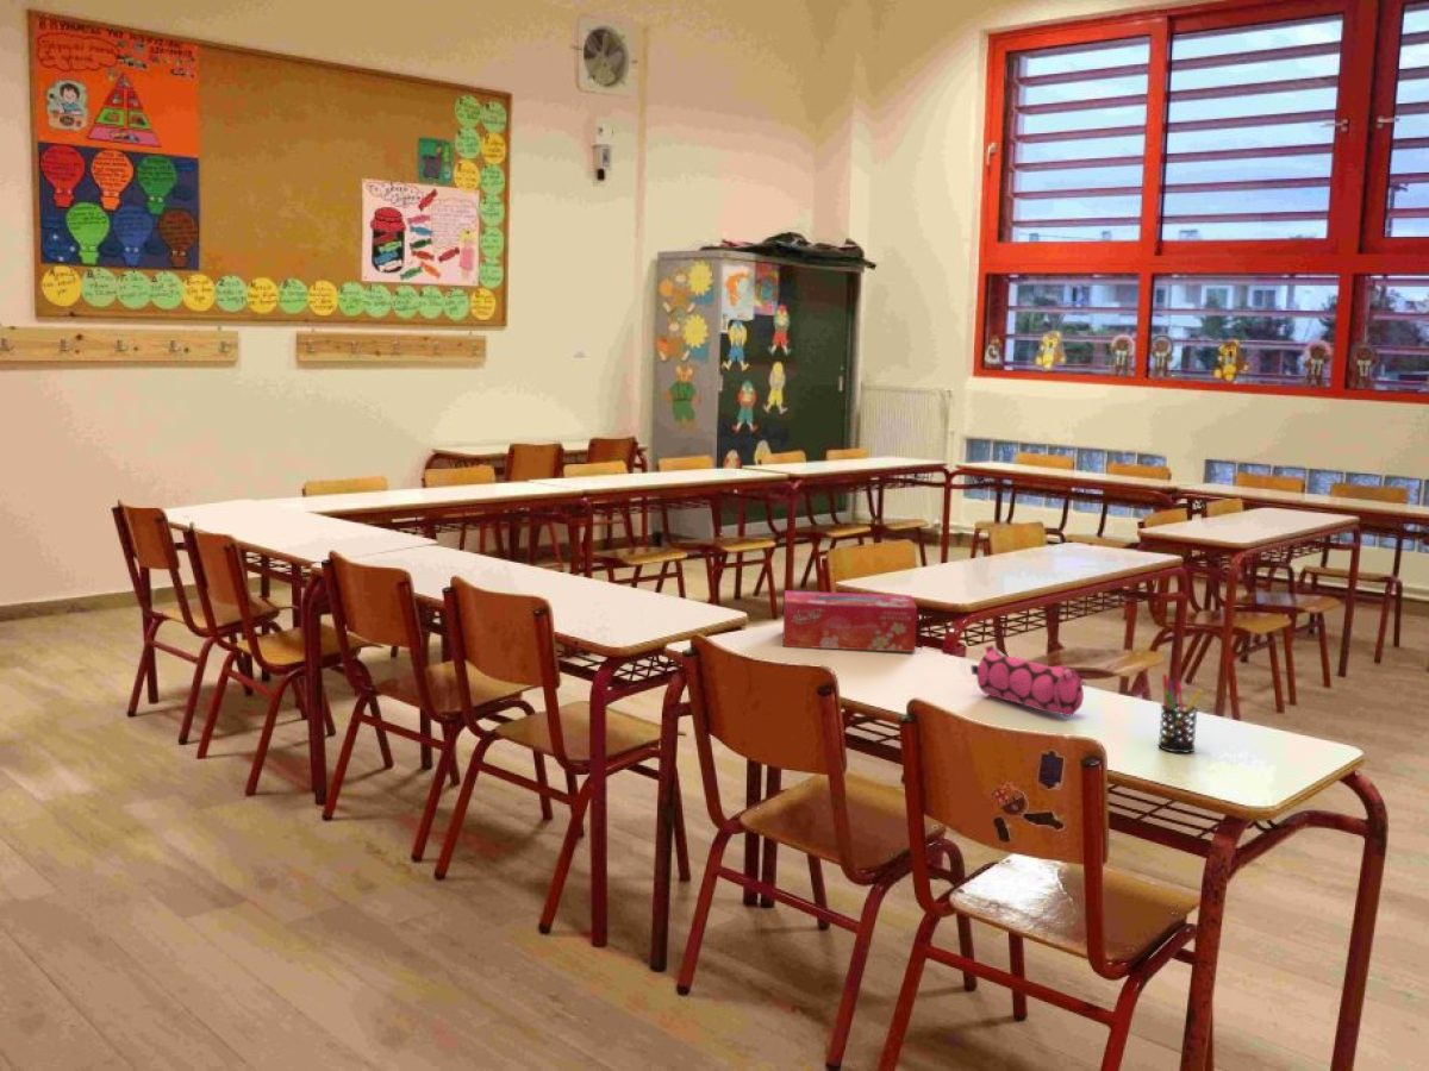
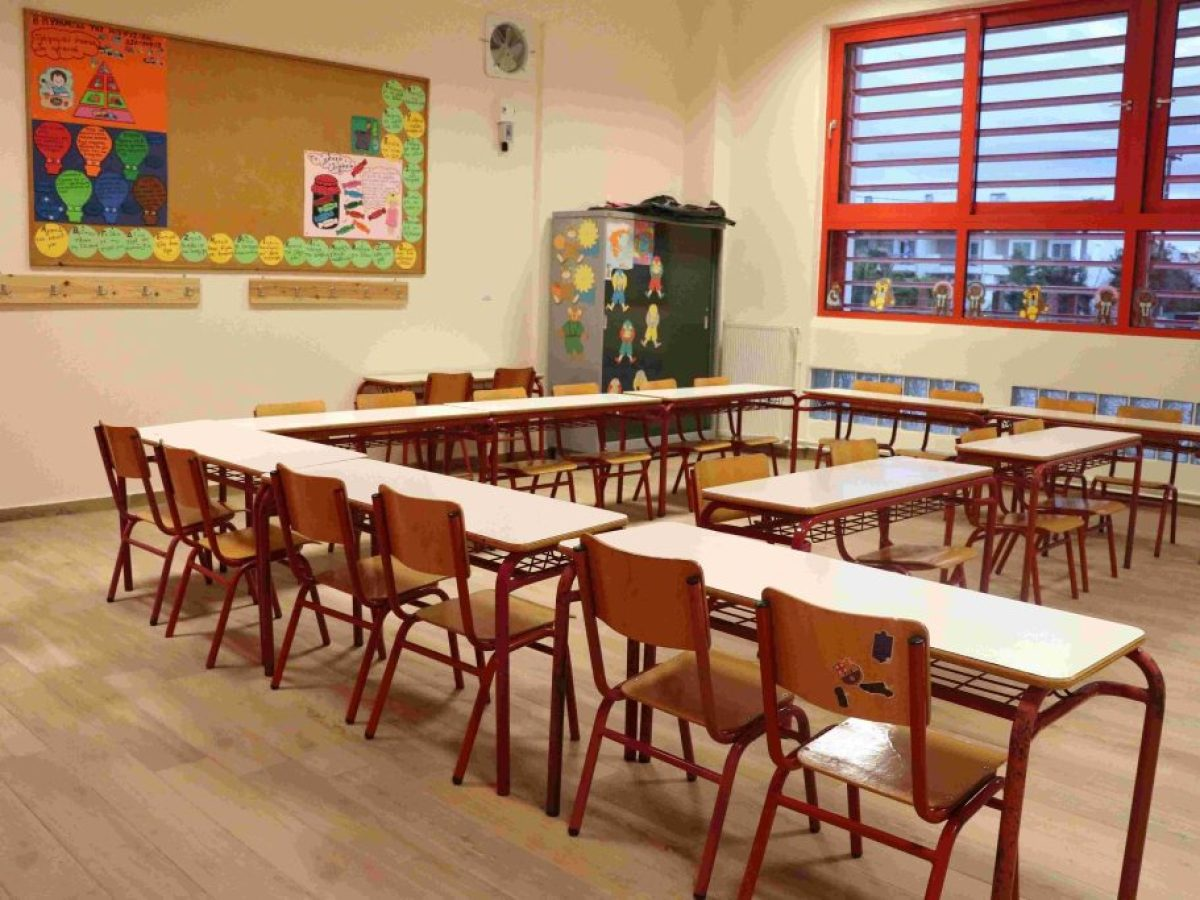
- tissue box (848, 620)
- pencil case (1028, 679)
- pen holder (1174, 713)
